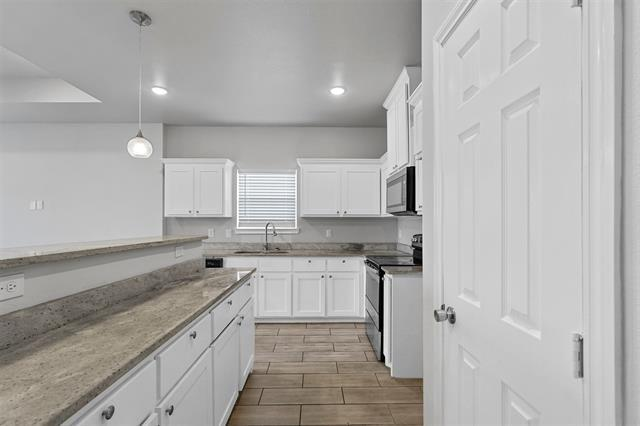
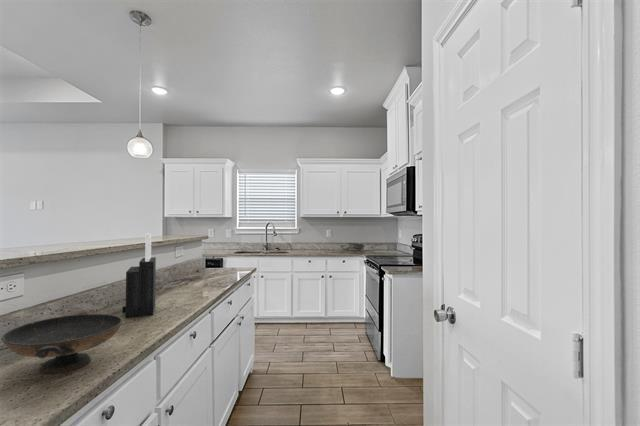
+ knife block (138, 272)
+ decorative bowl (66, 345)
